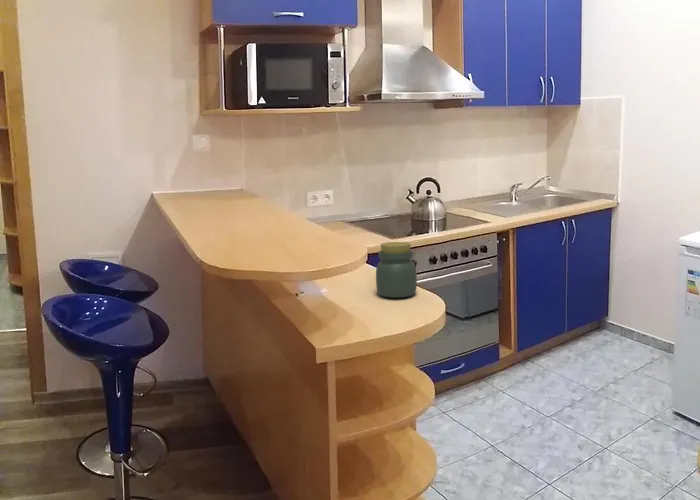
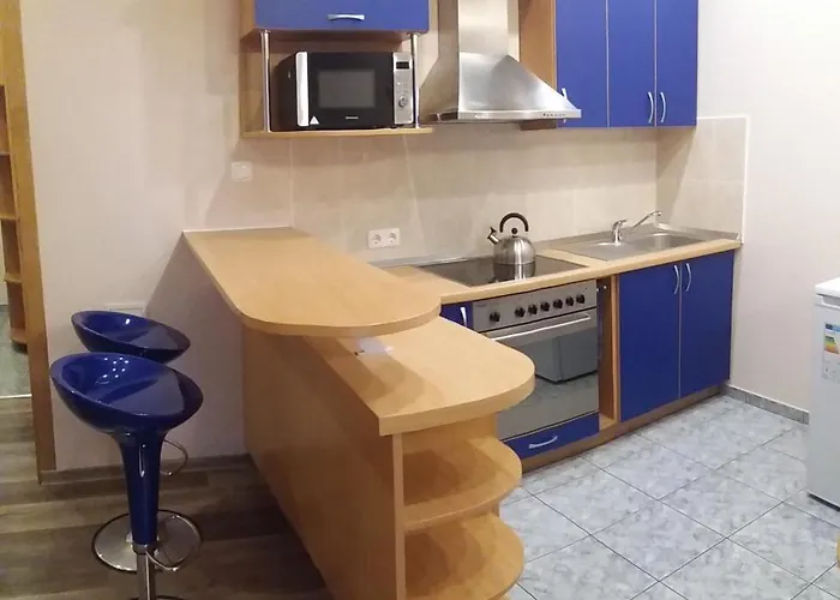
- jar (396, 268)
